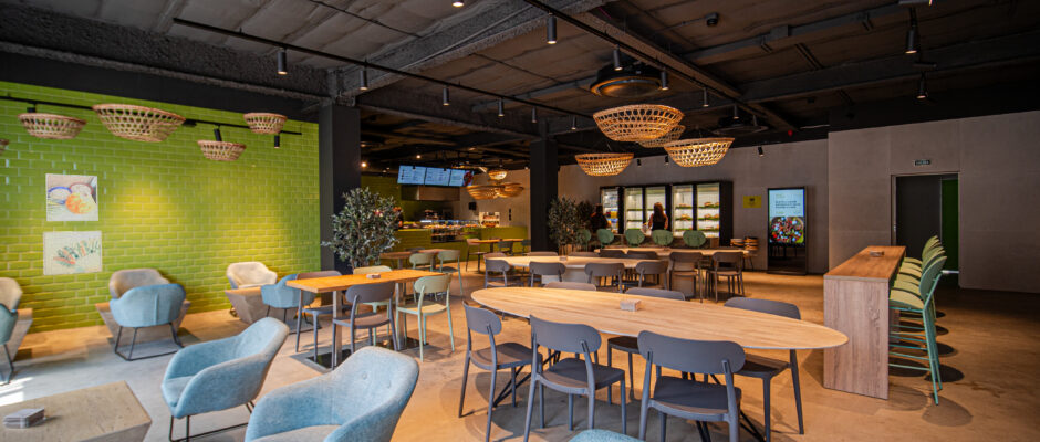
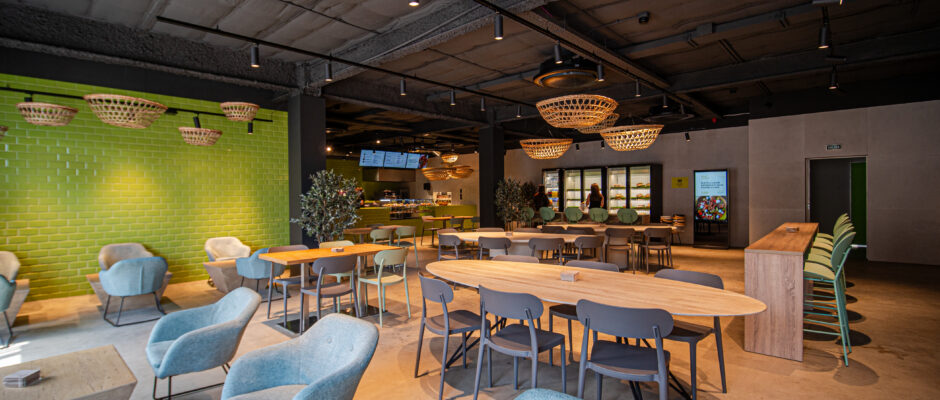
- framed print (72, 198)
- wall art (73, 252)
